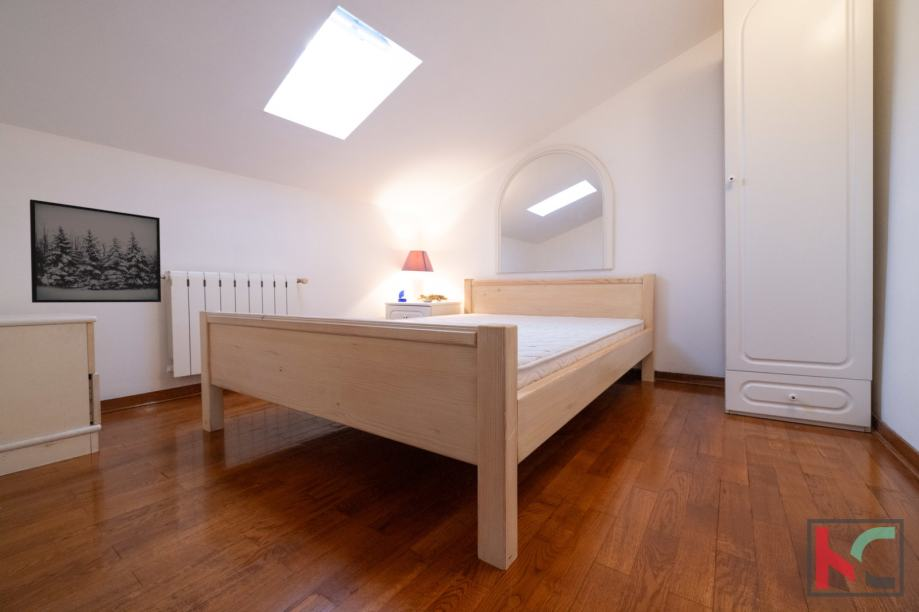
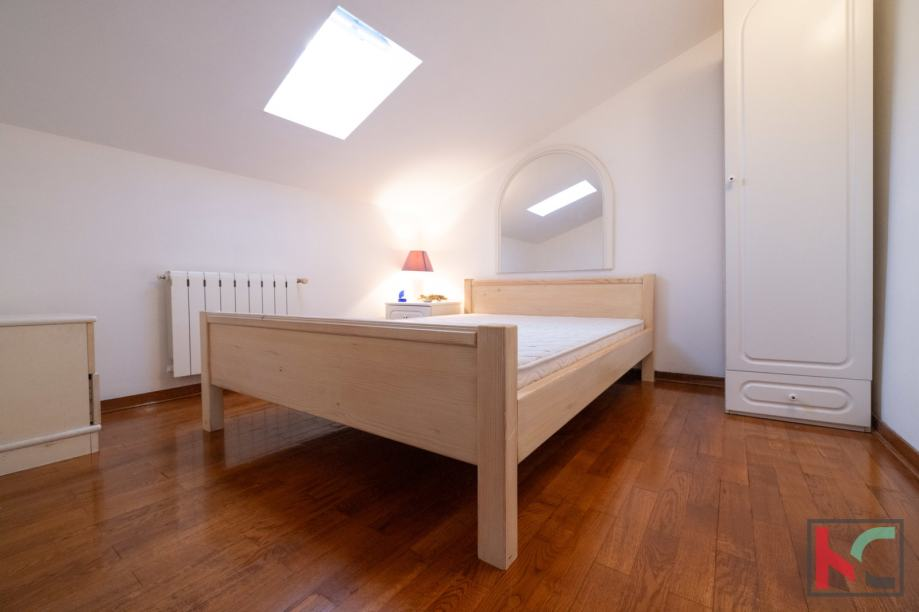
- wall art (101, 256)
